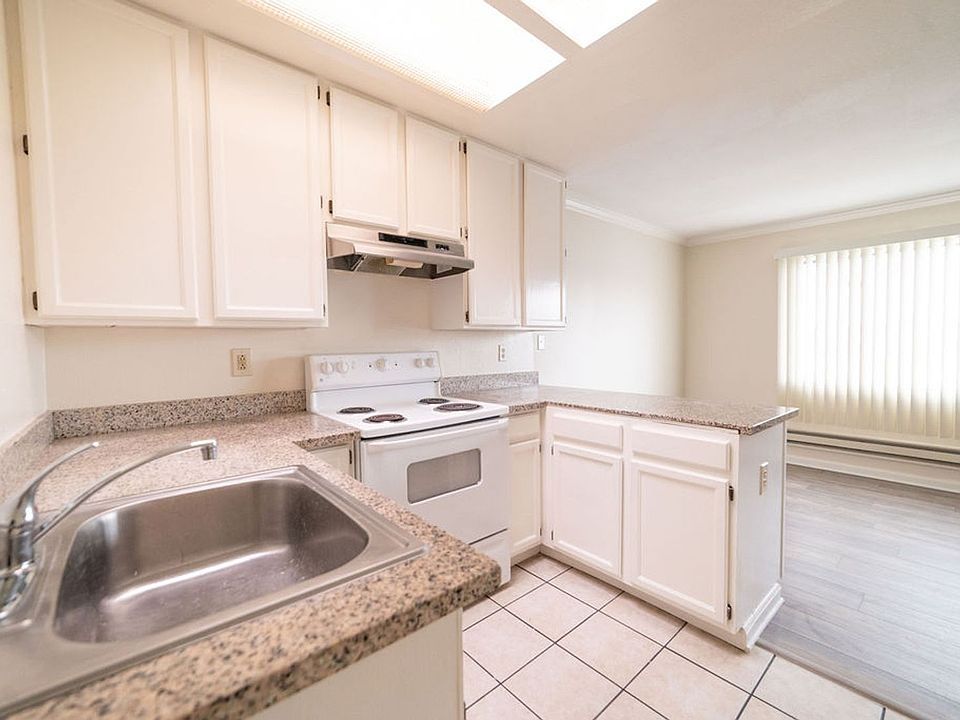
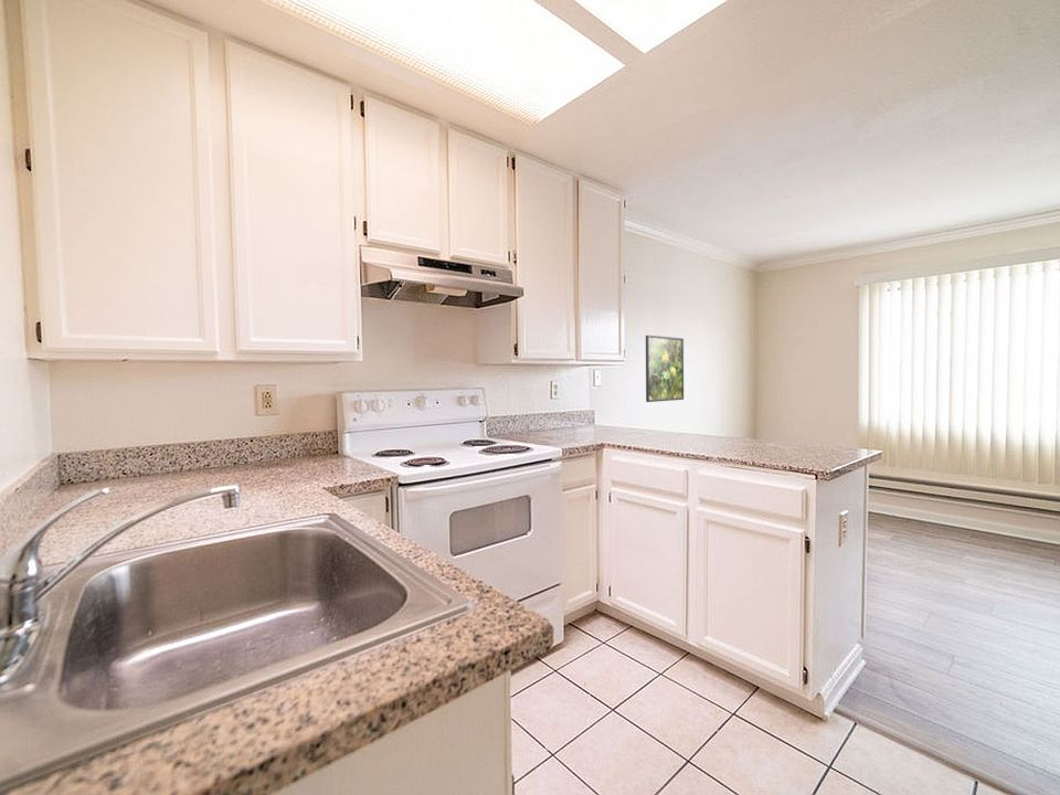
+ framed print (665, 369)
